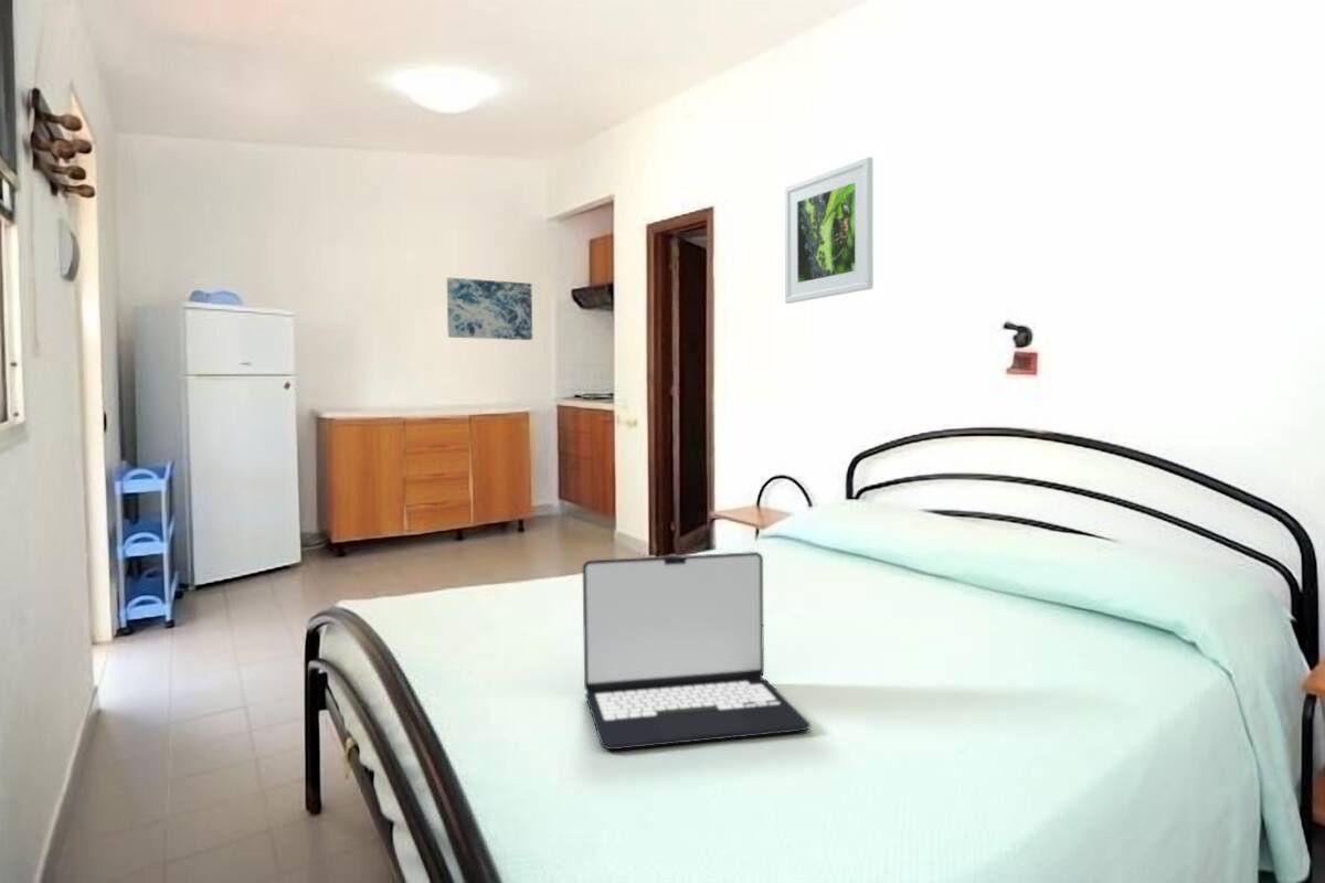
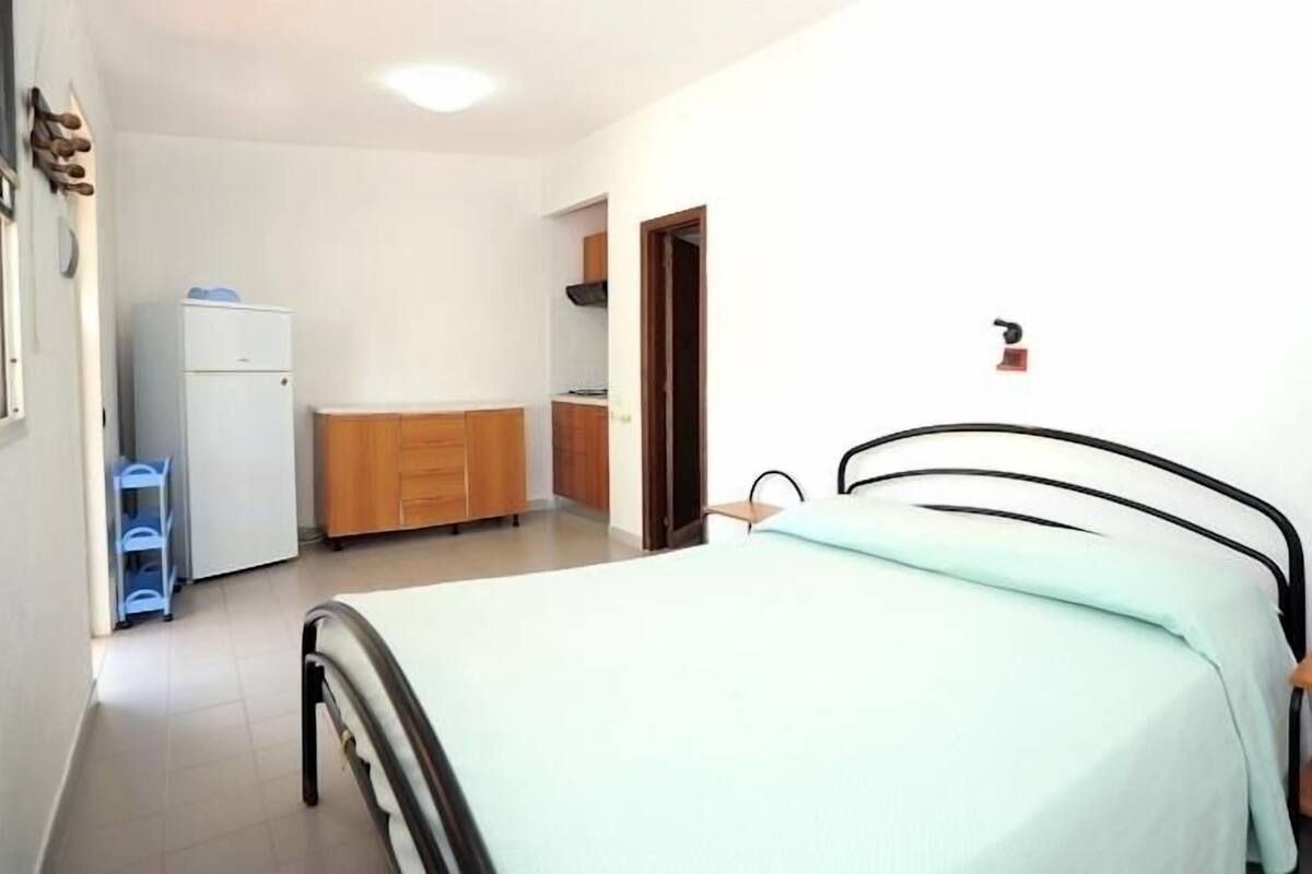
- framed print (826, 234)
- wall art (490, 309)
- laptop (690, 641)
